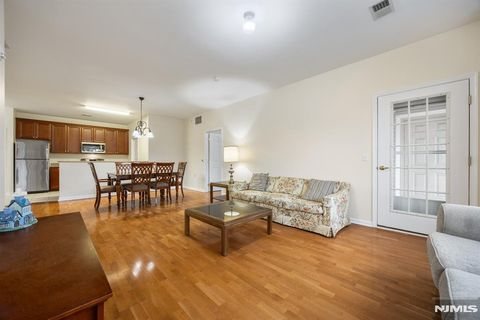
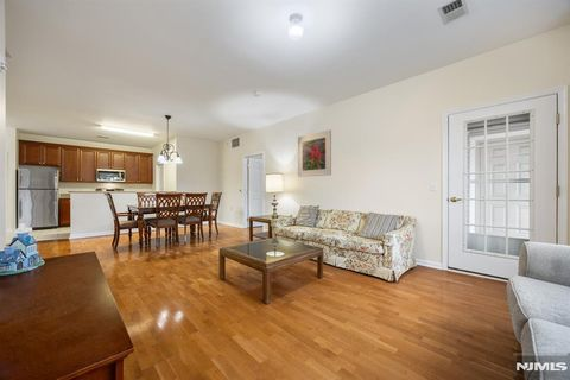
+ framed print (314, 154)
